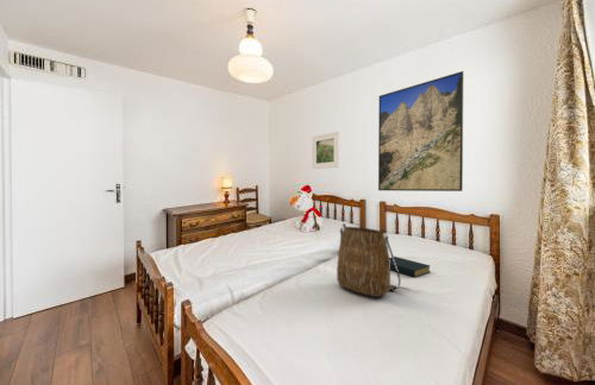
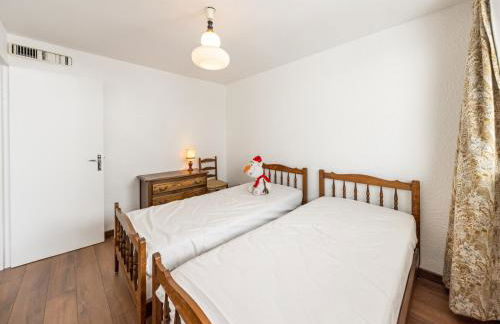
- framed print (415, 138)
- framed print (325, 151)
- tote bag (363, 257)
- hardback book (403, 265)
